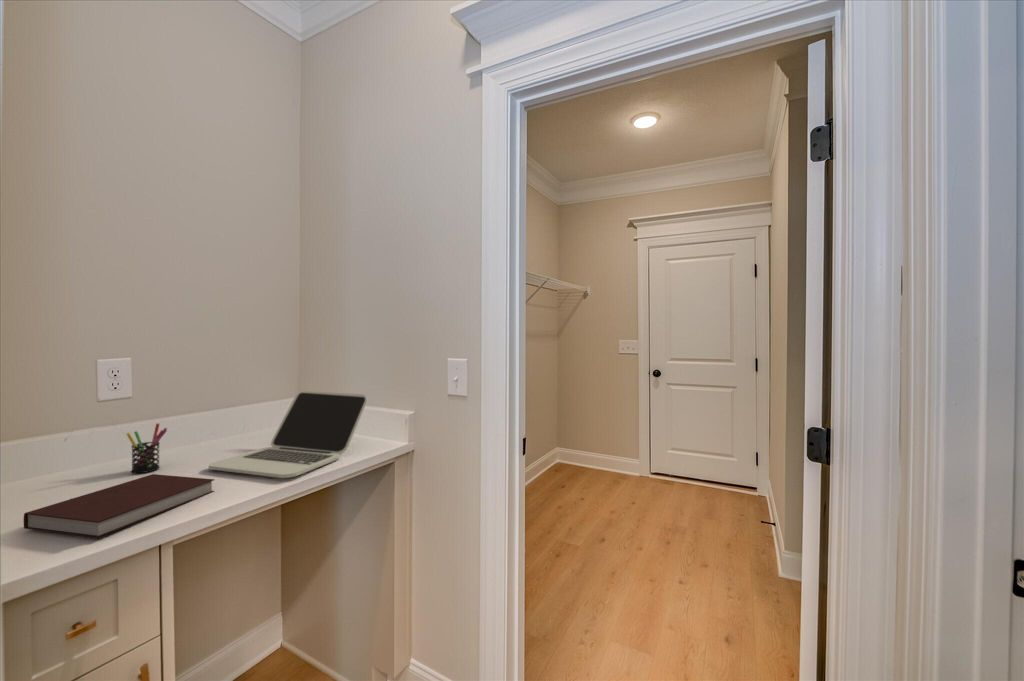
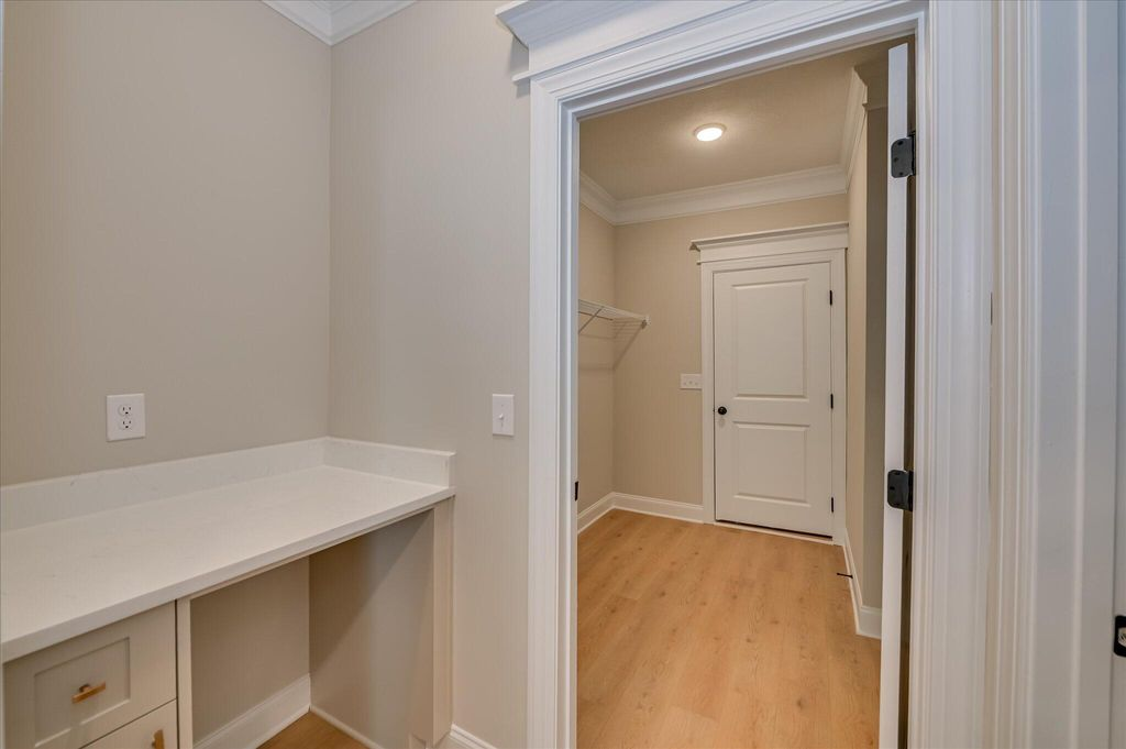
- laptop (294, 428)
- notebook (129, 501)
- pen holder (145, 447)
